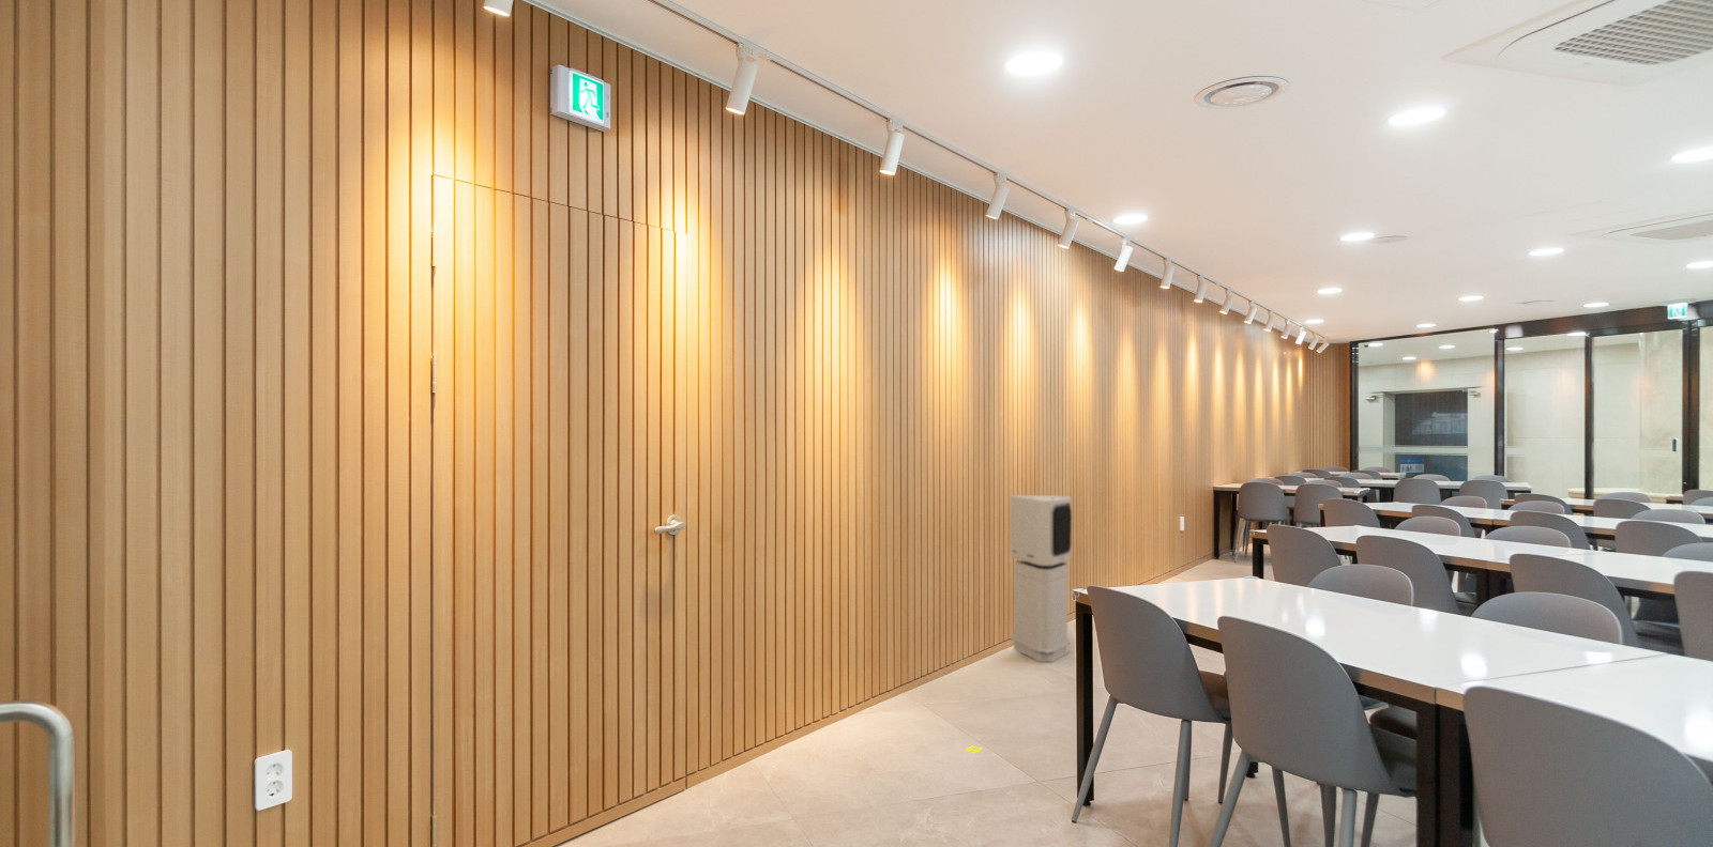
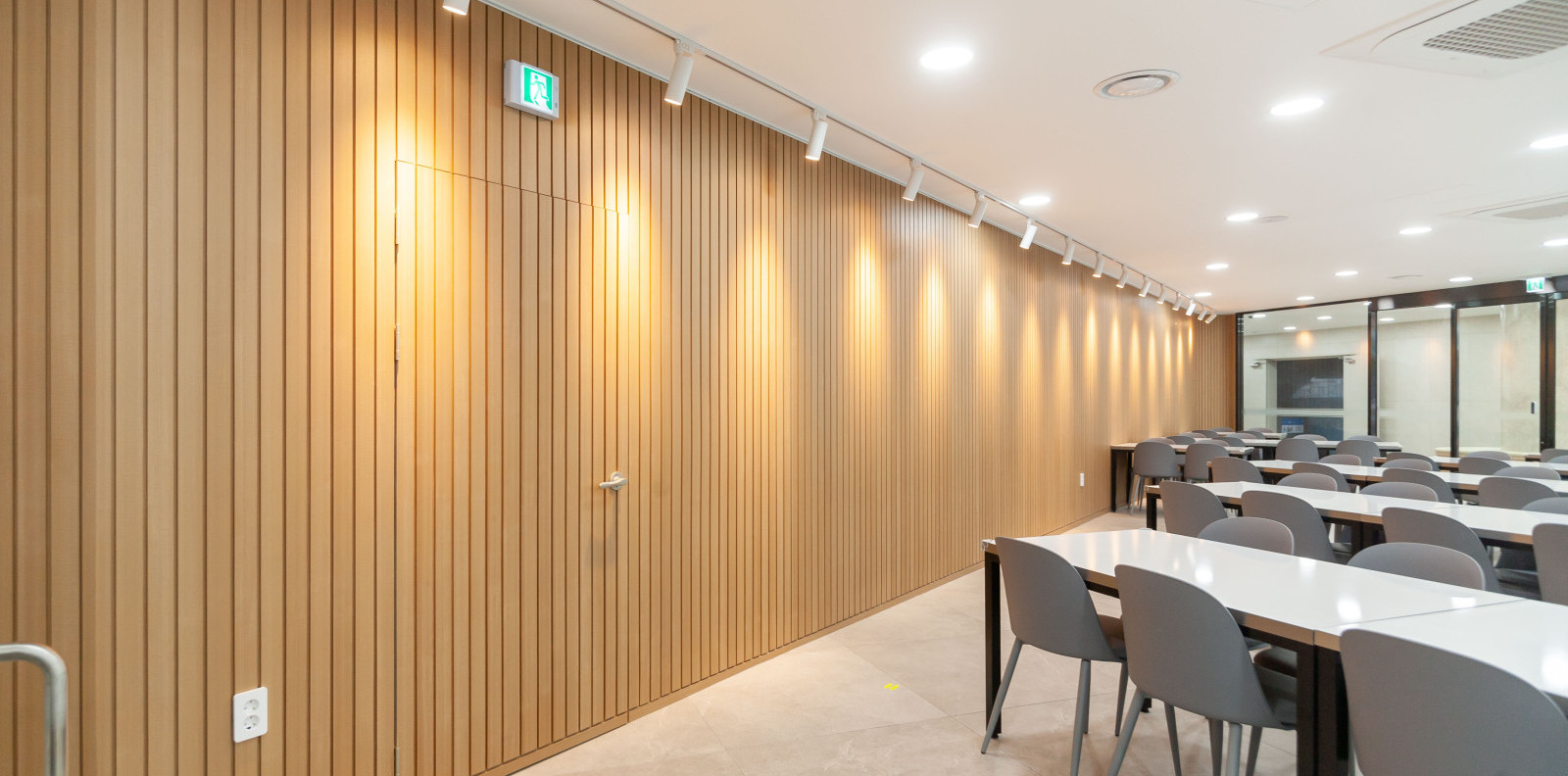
- air purifier (1037, 574)
